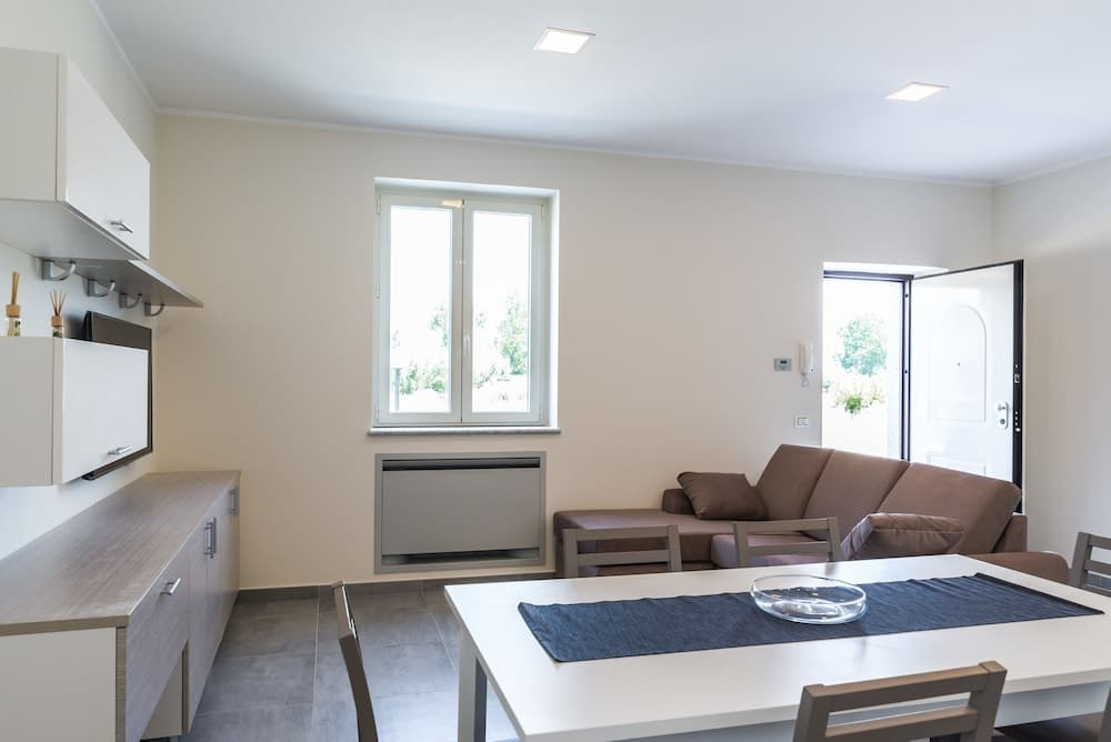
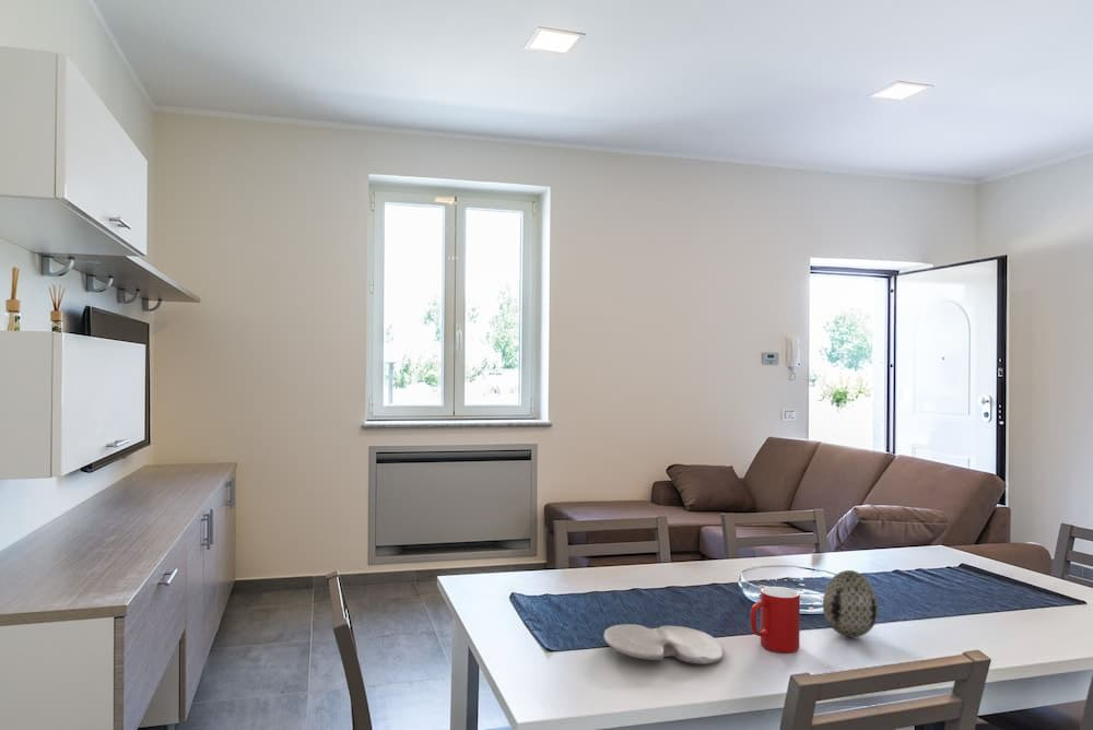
+ cup (772, 619)
+ decorative egg (849, 603)
+ paint palette (662, 641)
